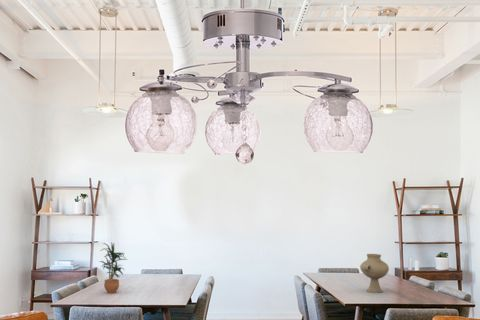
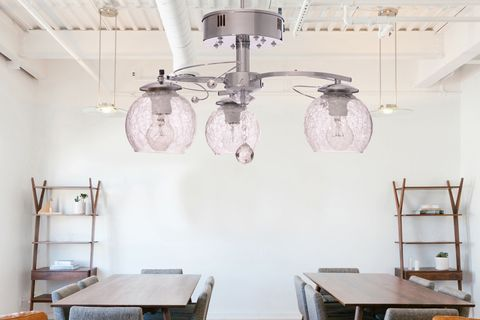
- potted plant (114, 267)
- vase (374, 272)
